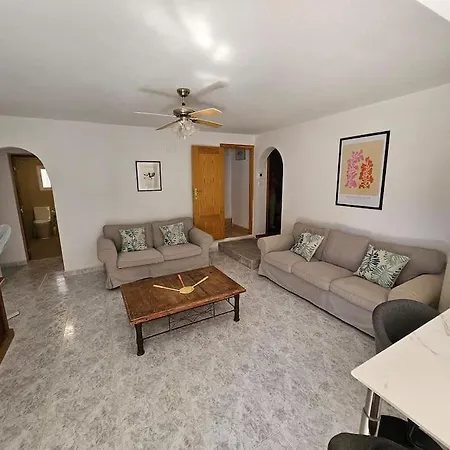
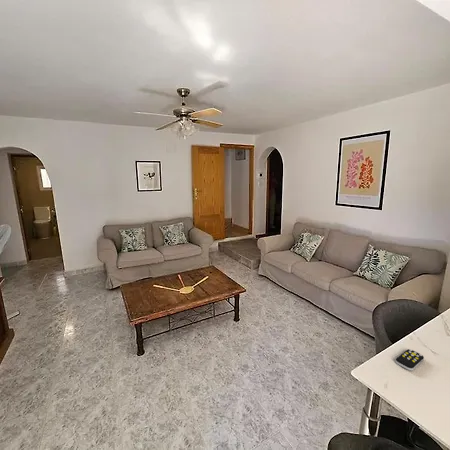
+ remote control (409, 359)
